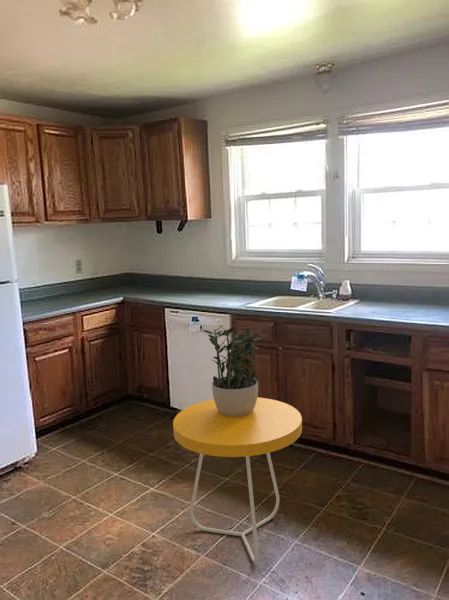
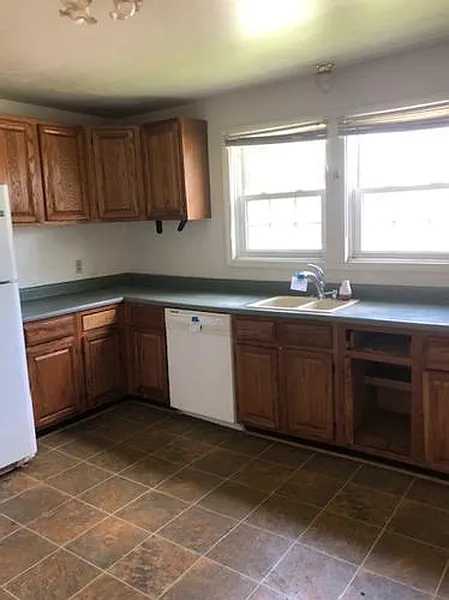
- side table (247, 475)
- potted plant (235, 365)
